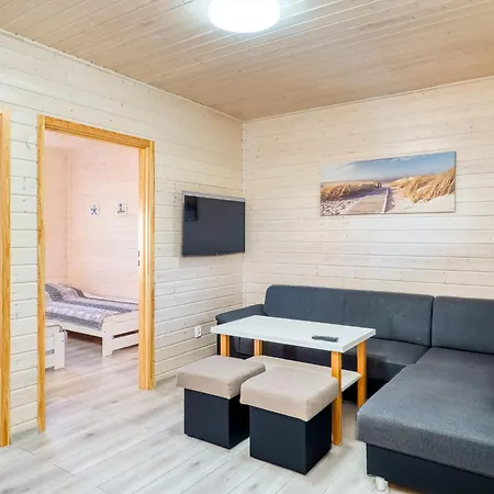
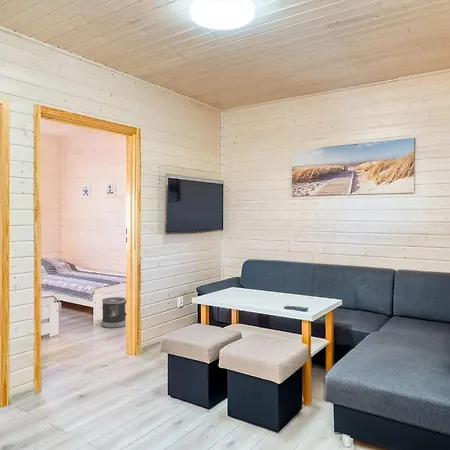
+ wastebasket (114, 312)
